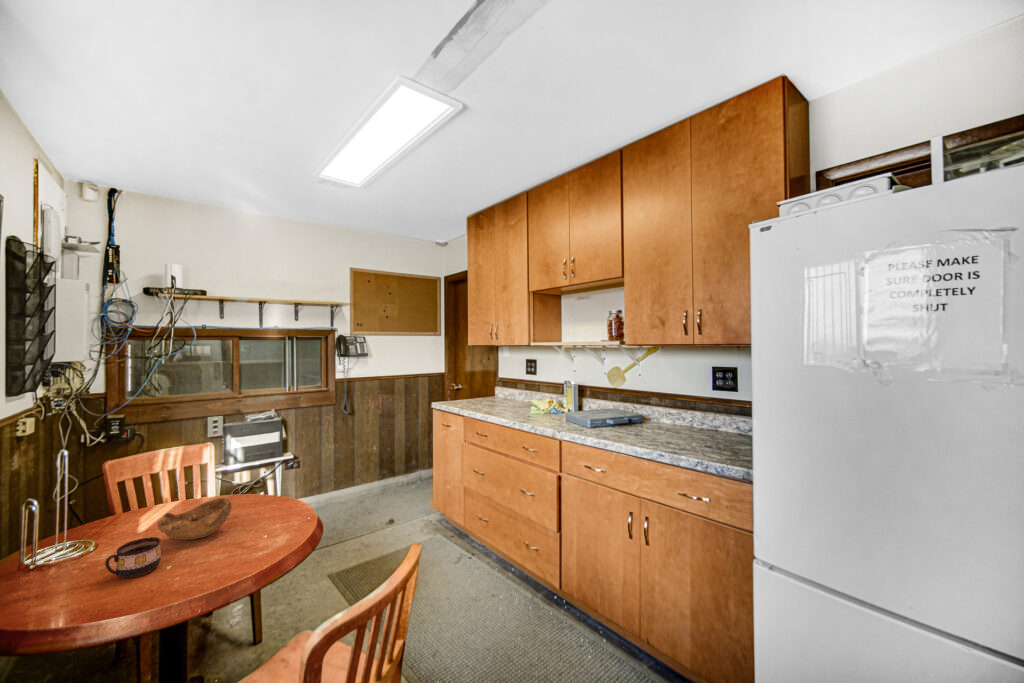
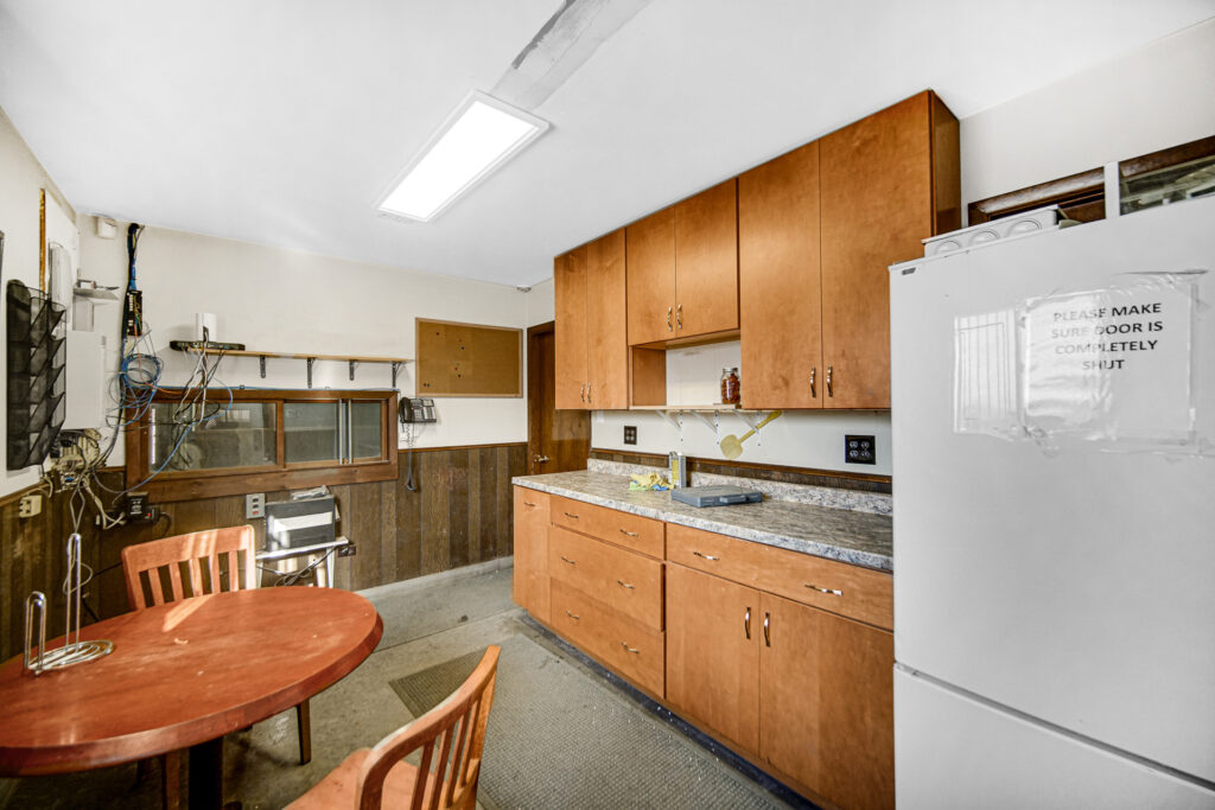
- cup (136, 558)
- bowl (195, 522)
